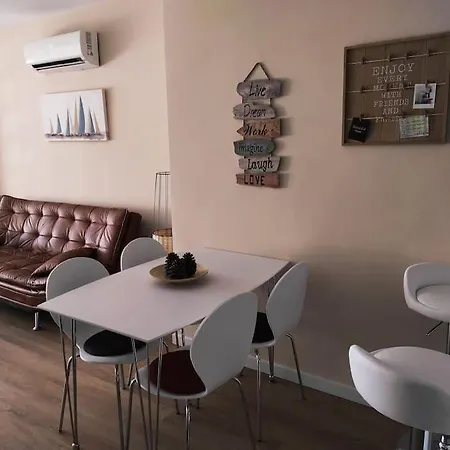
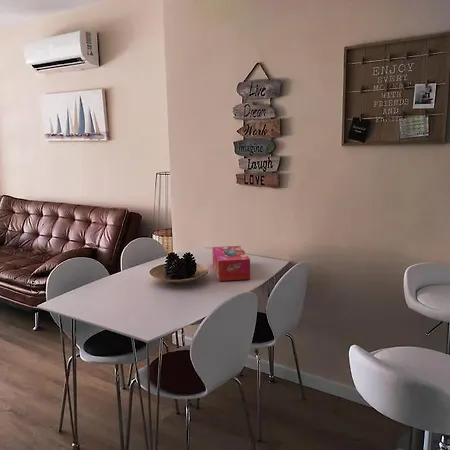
+ tissue box (230, 262)
